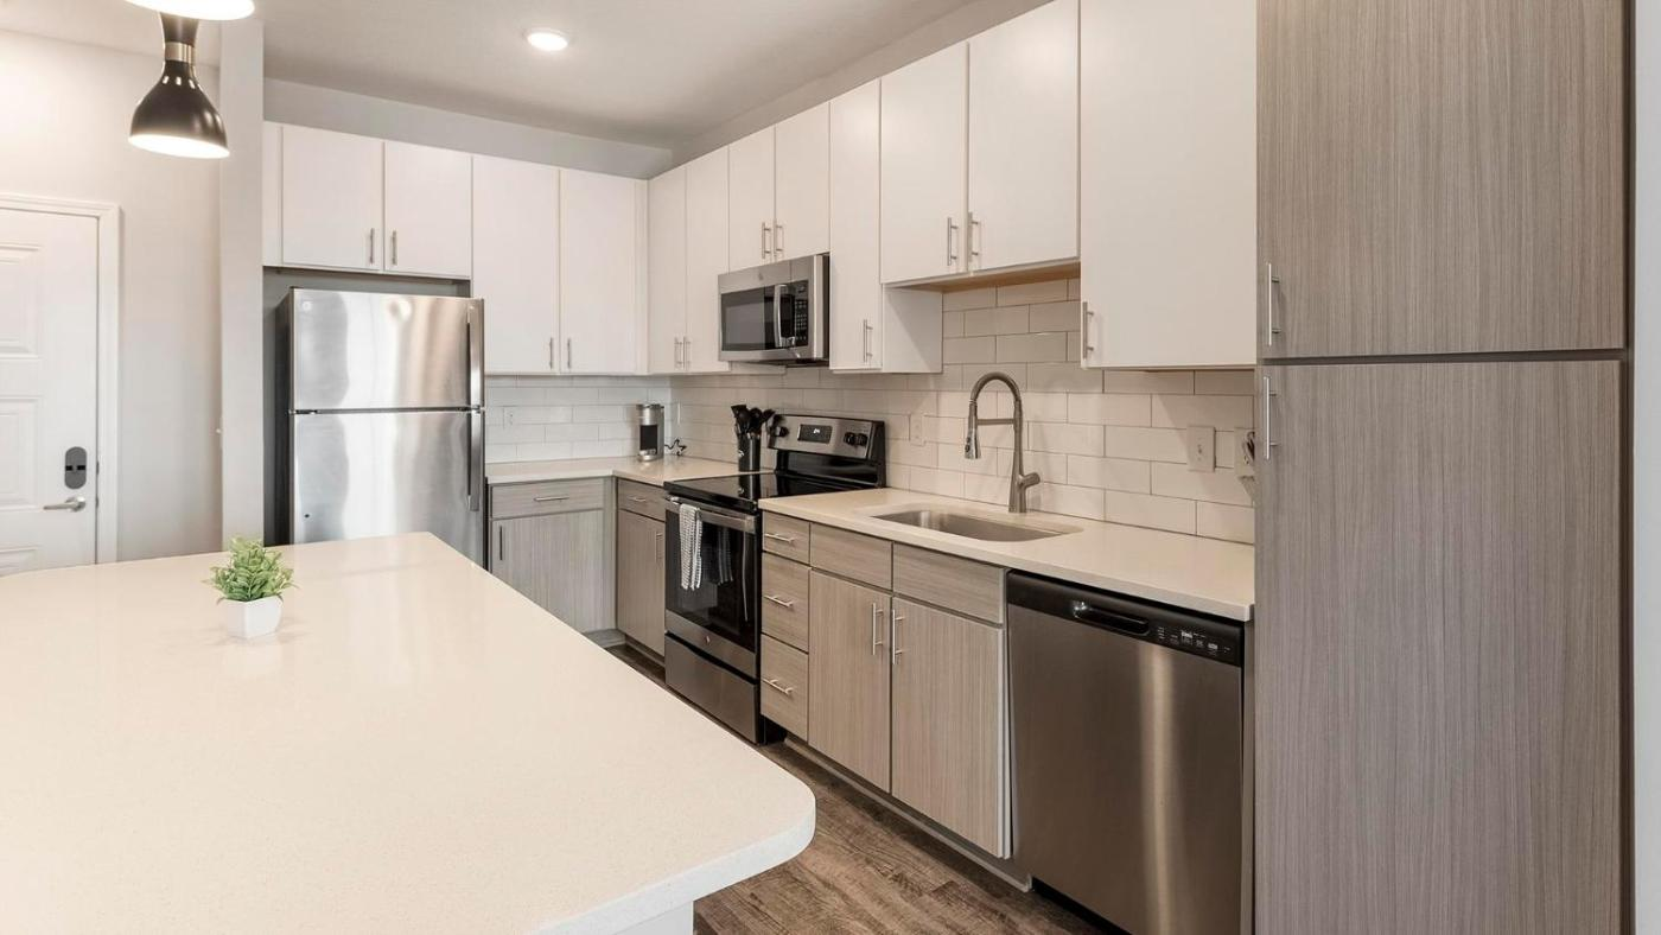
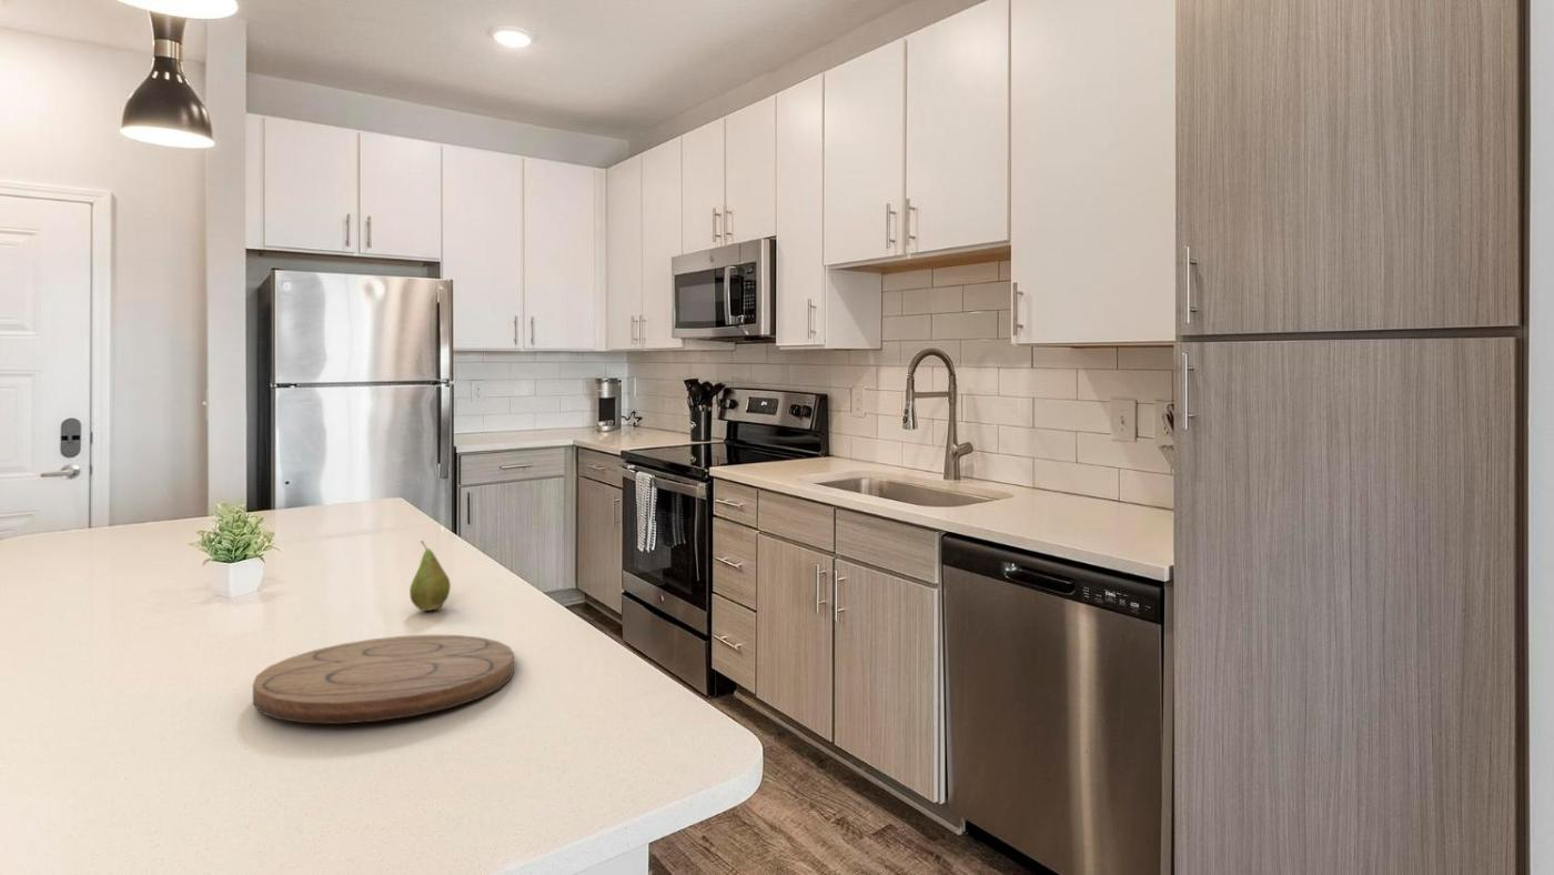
+ cutting board (391, 673)
+ fruit (430, 575)
